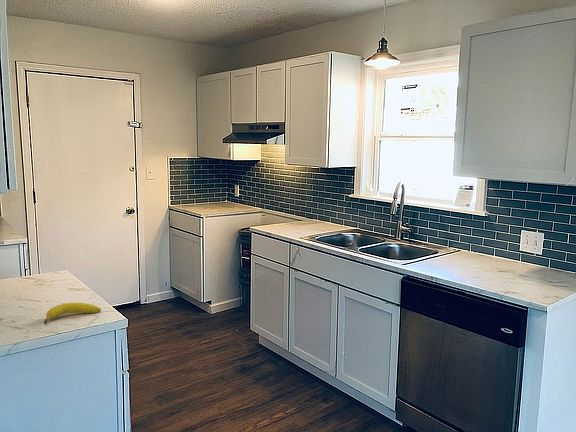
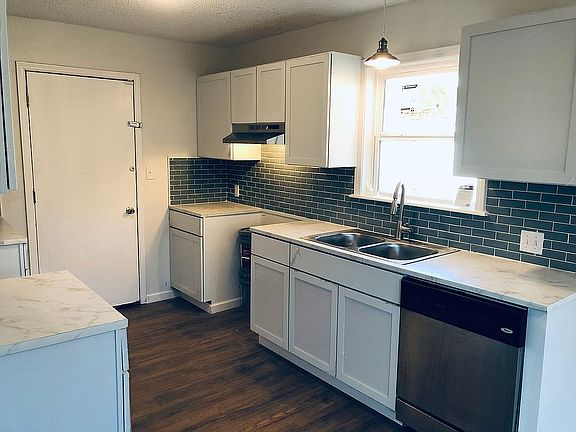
- fruit (71, 310)
